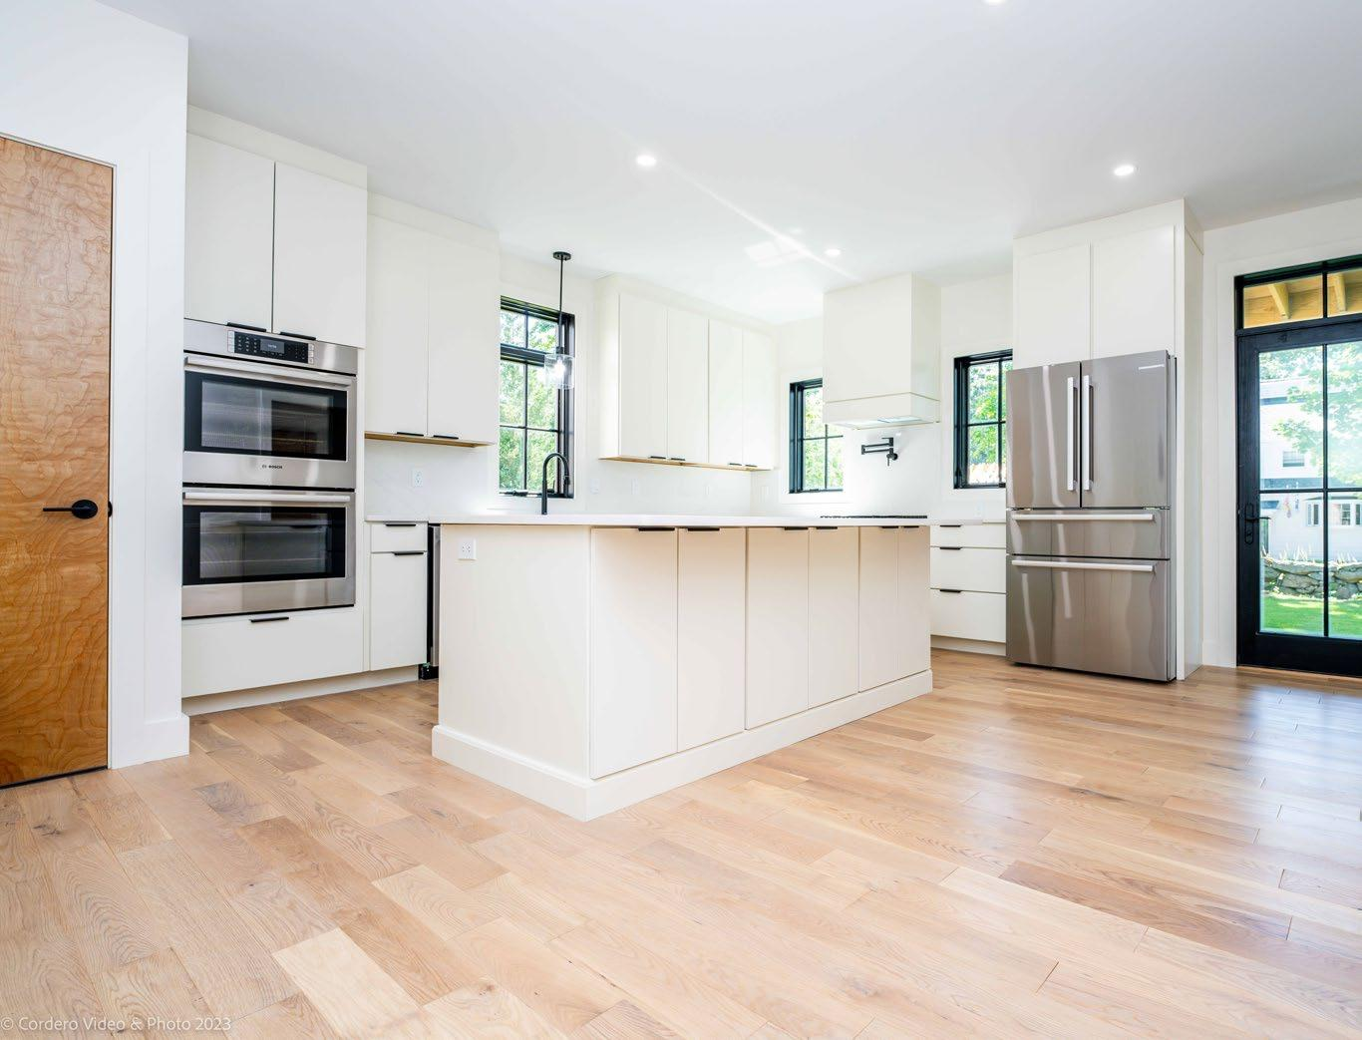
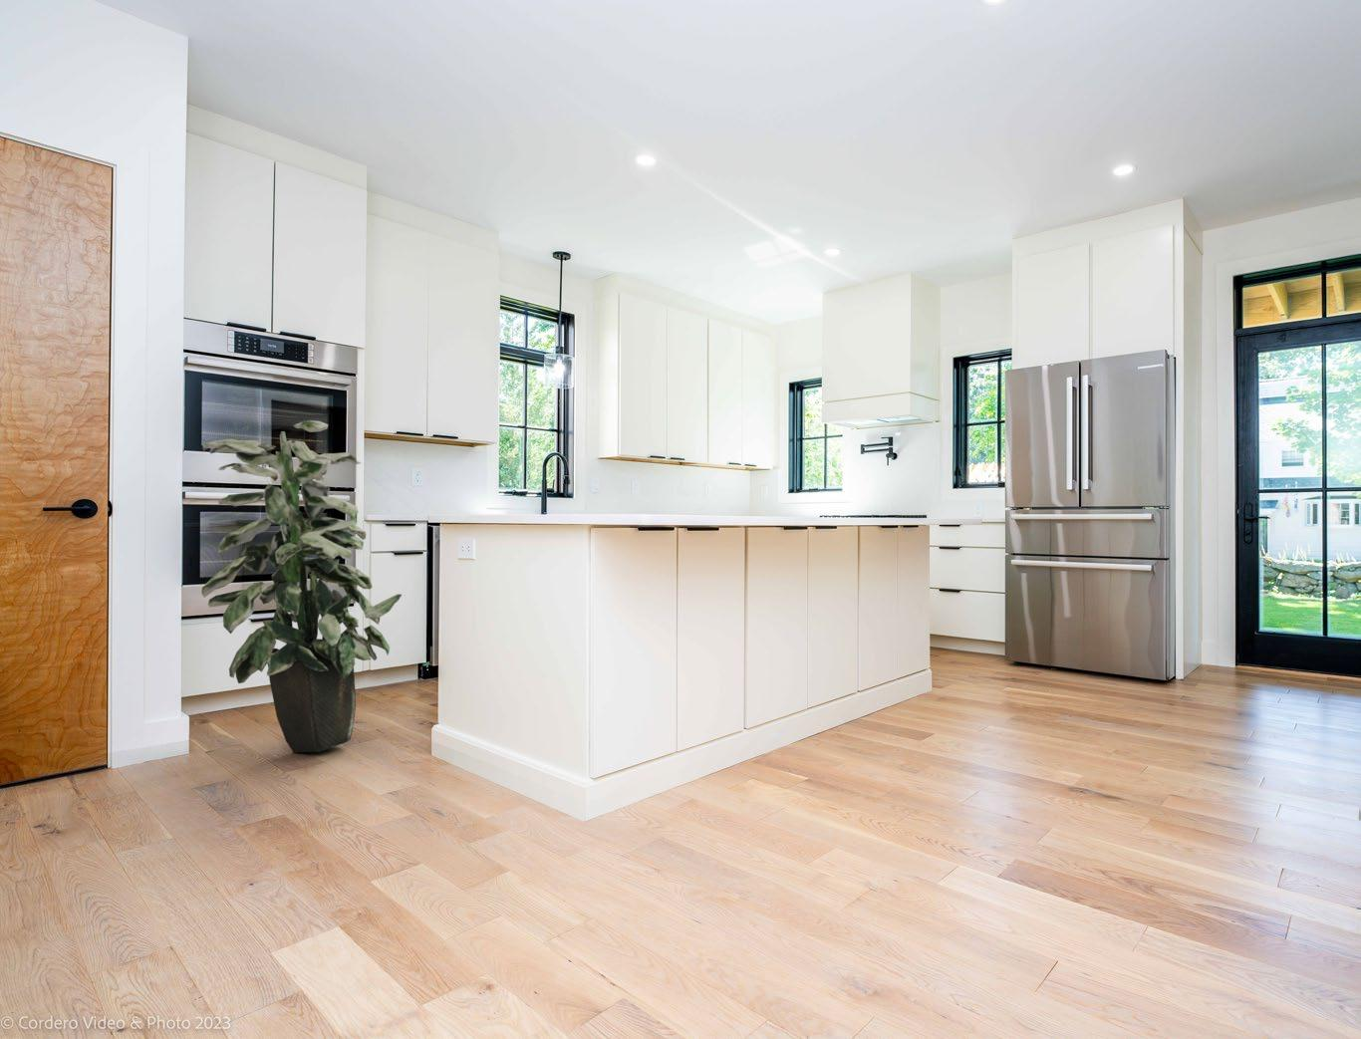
+ indoor plant (300, 586)
